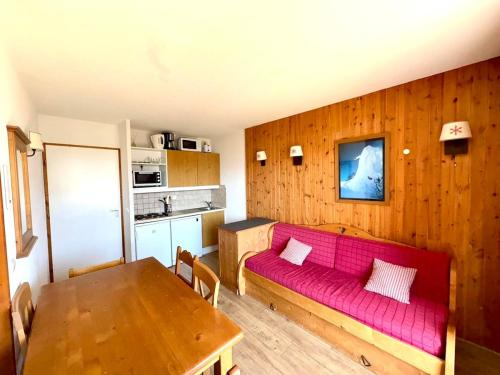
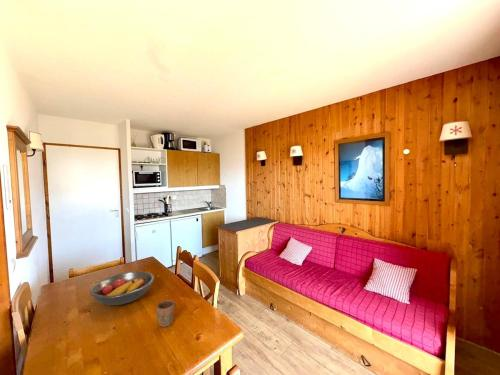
+ mug (167, 312)
+ fruit bowl (124, 288)
